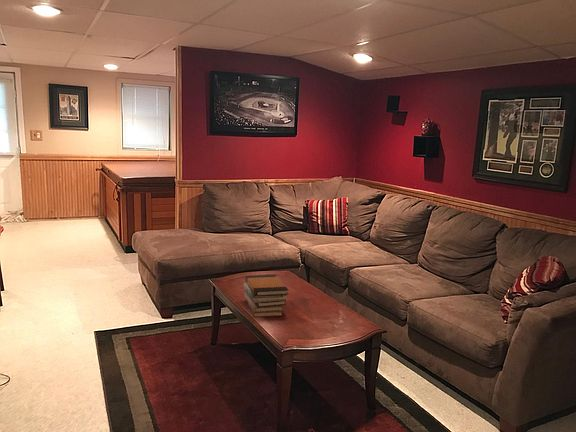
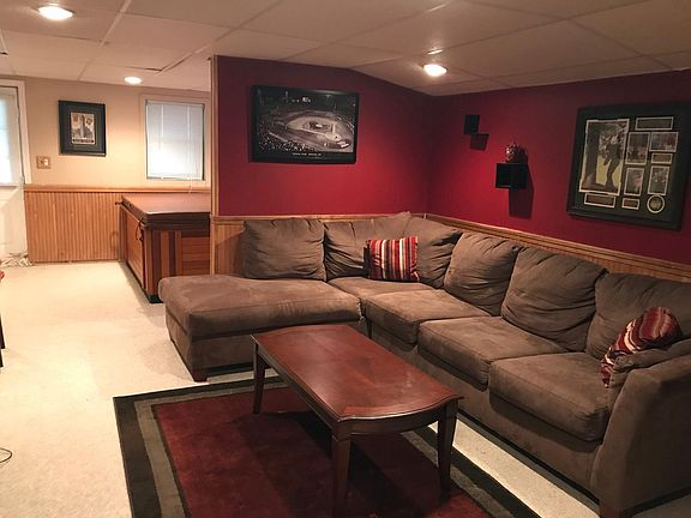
- book stack (264, 294)
